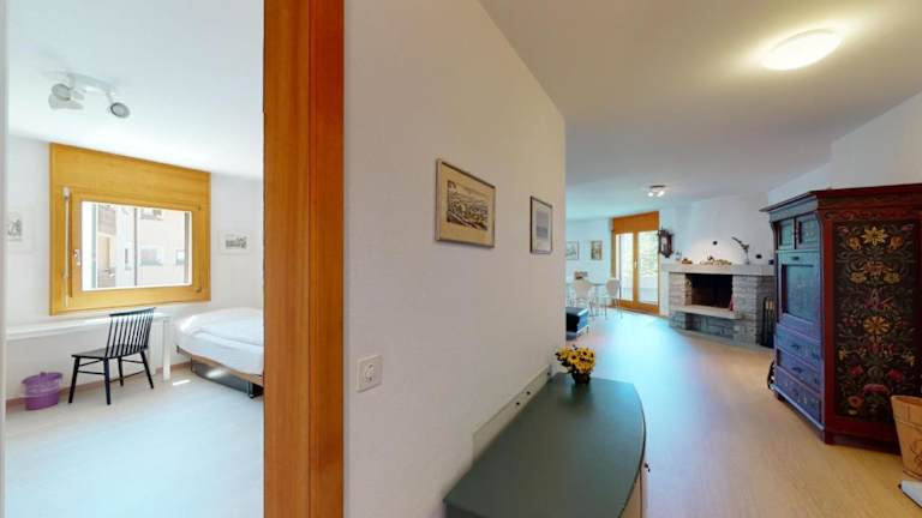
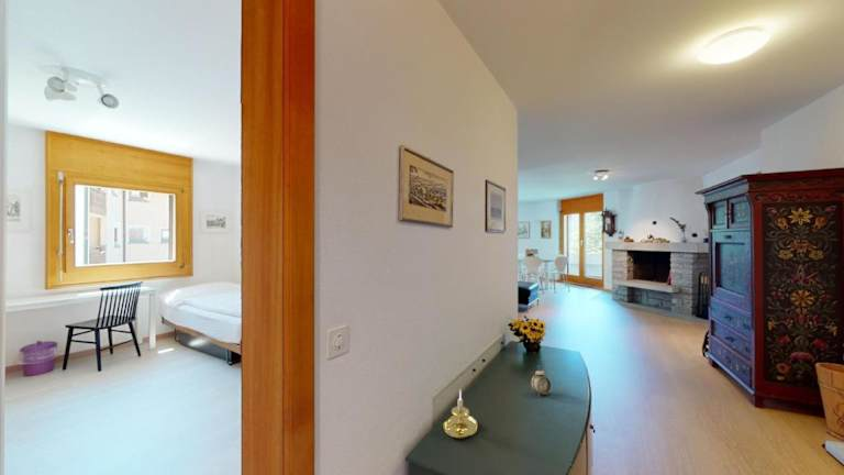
+ alarm clock (541, 379)
+ candle holder (458, 410)
